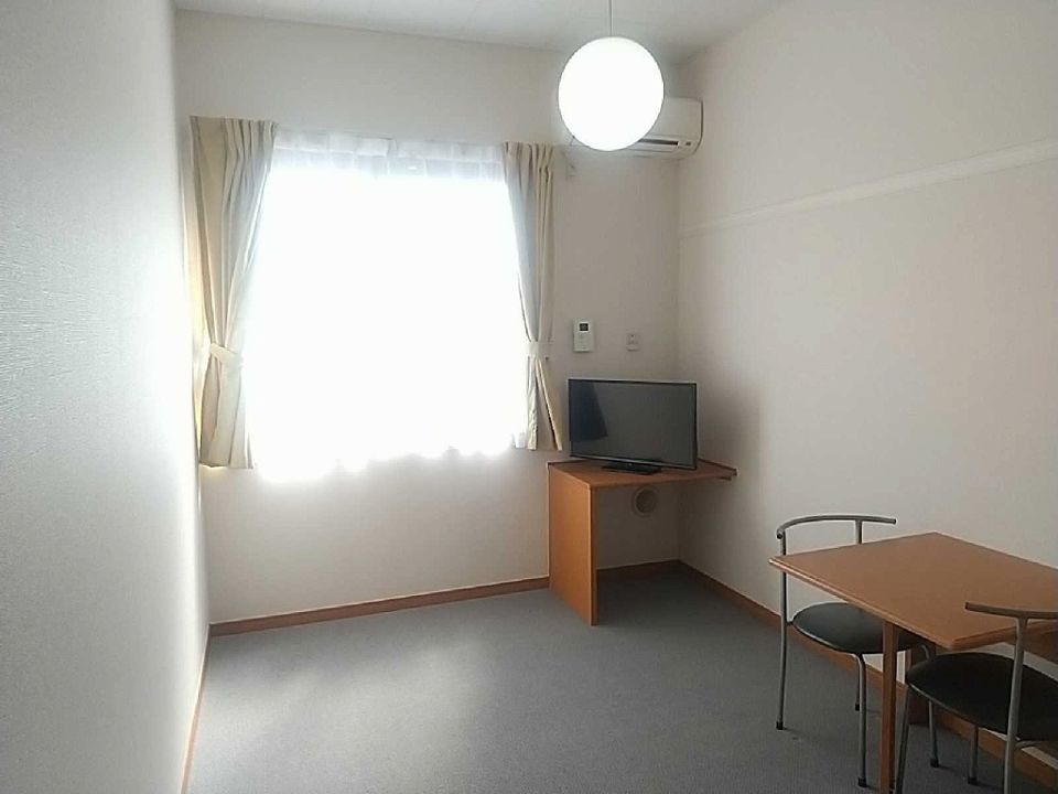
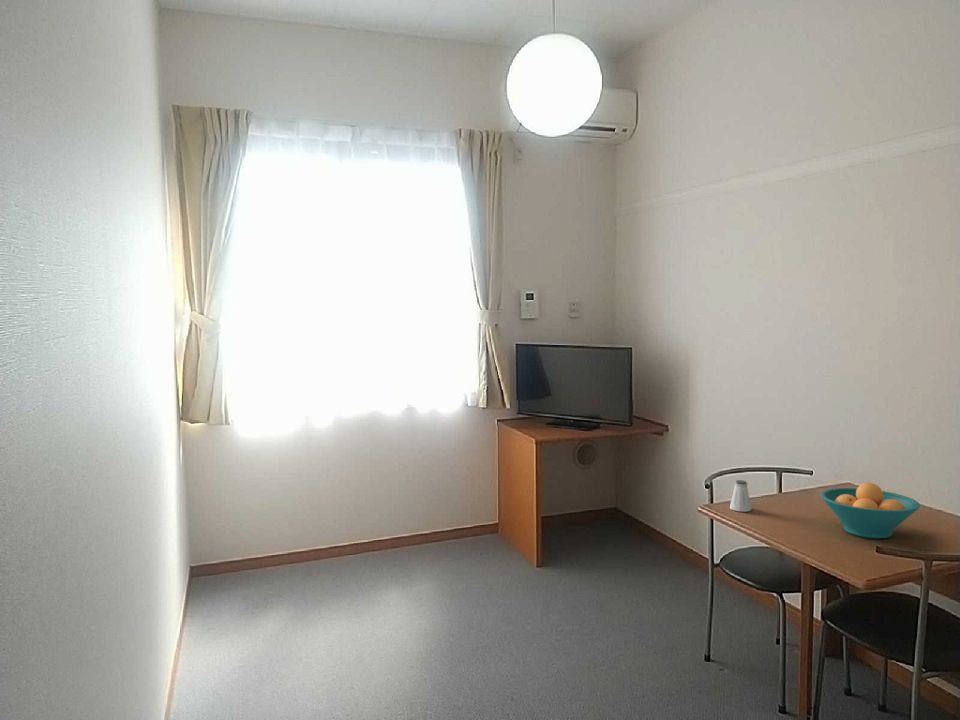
+ fruit bowl (868, 507)
+ saltshaker (740, 495)
